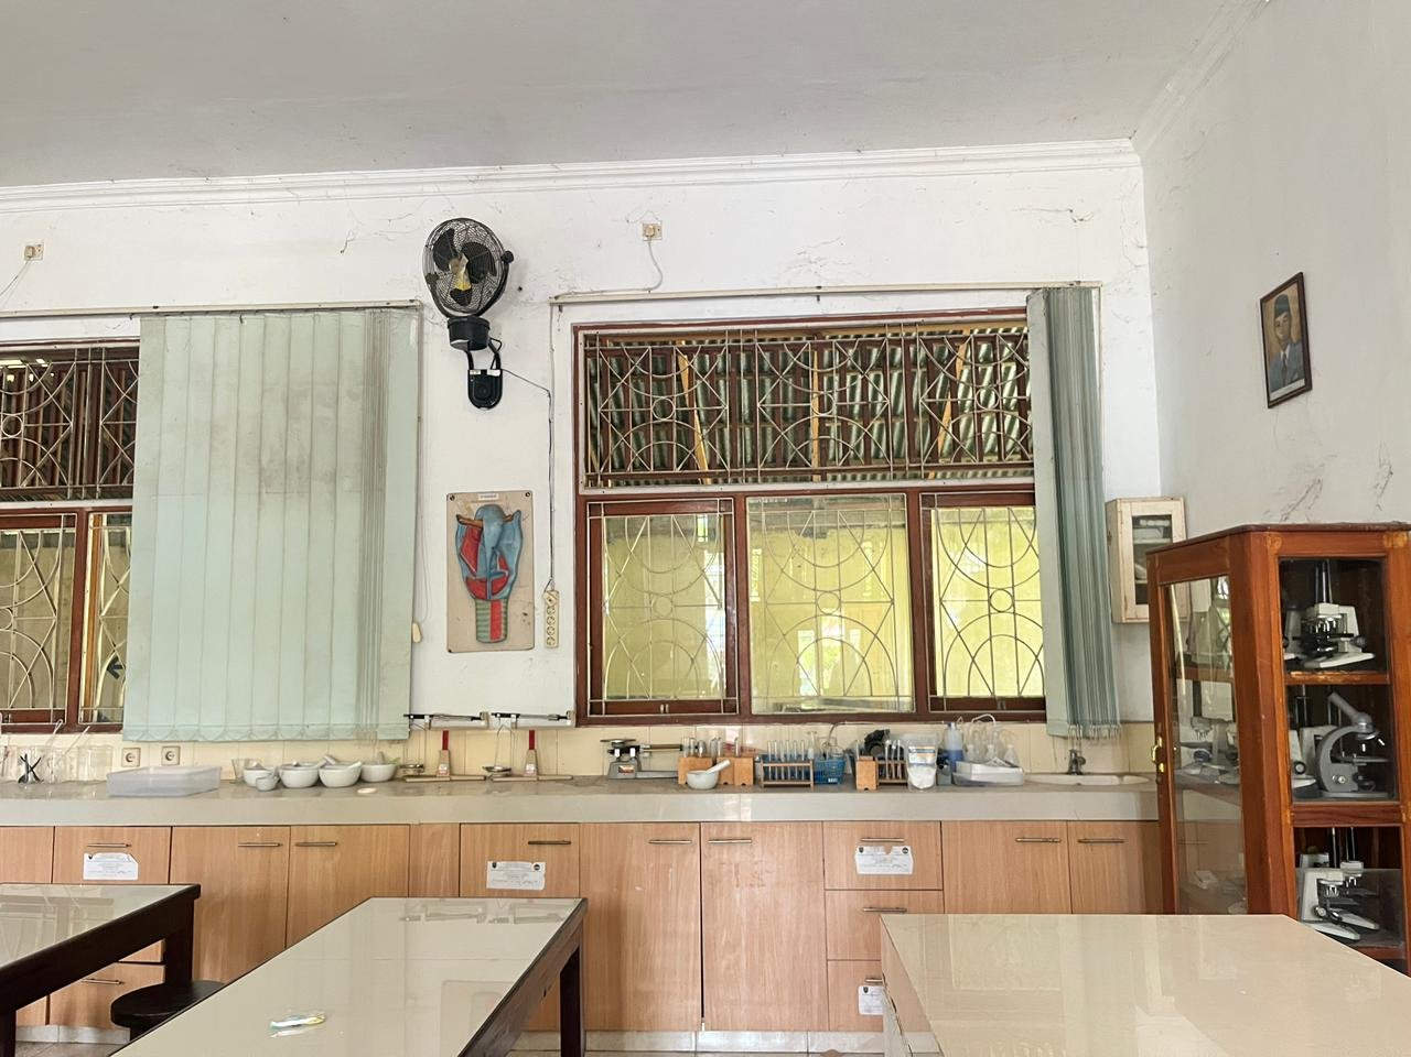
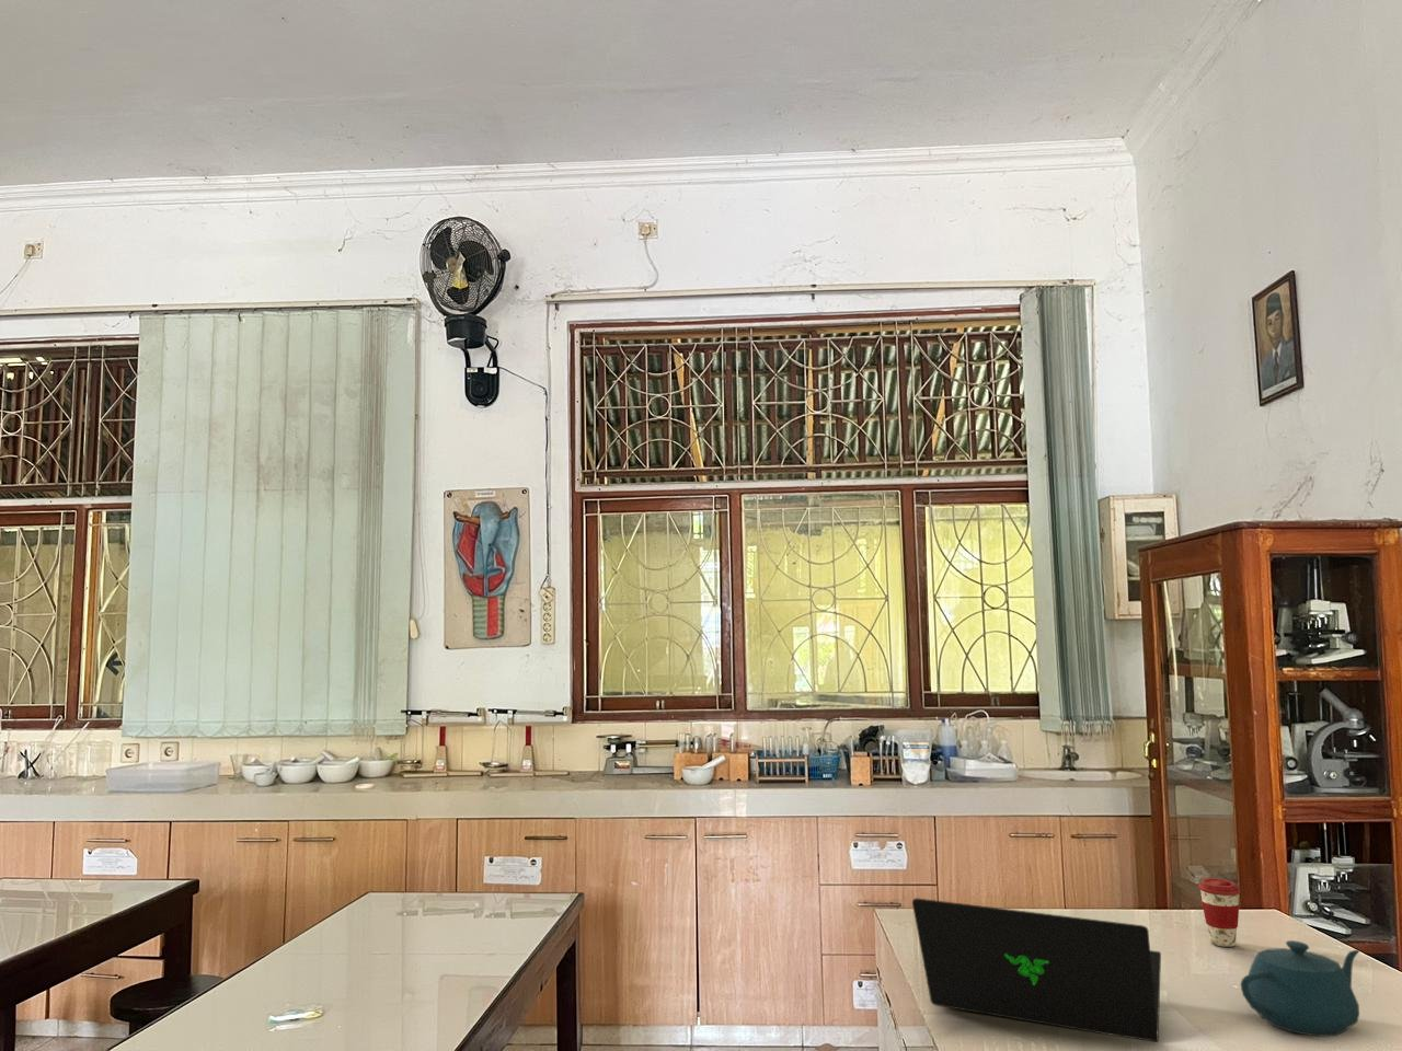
+ laptop (1041, 947)
+ teapot (1303, 983)
+ coffee cup (1220, 912)
